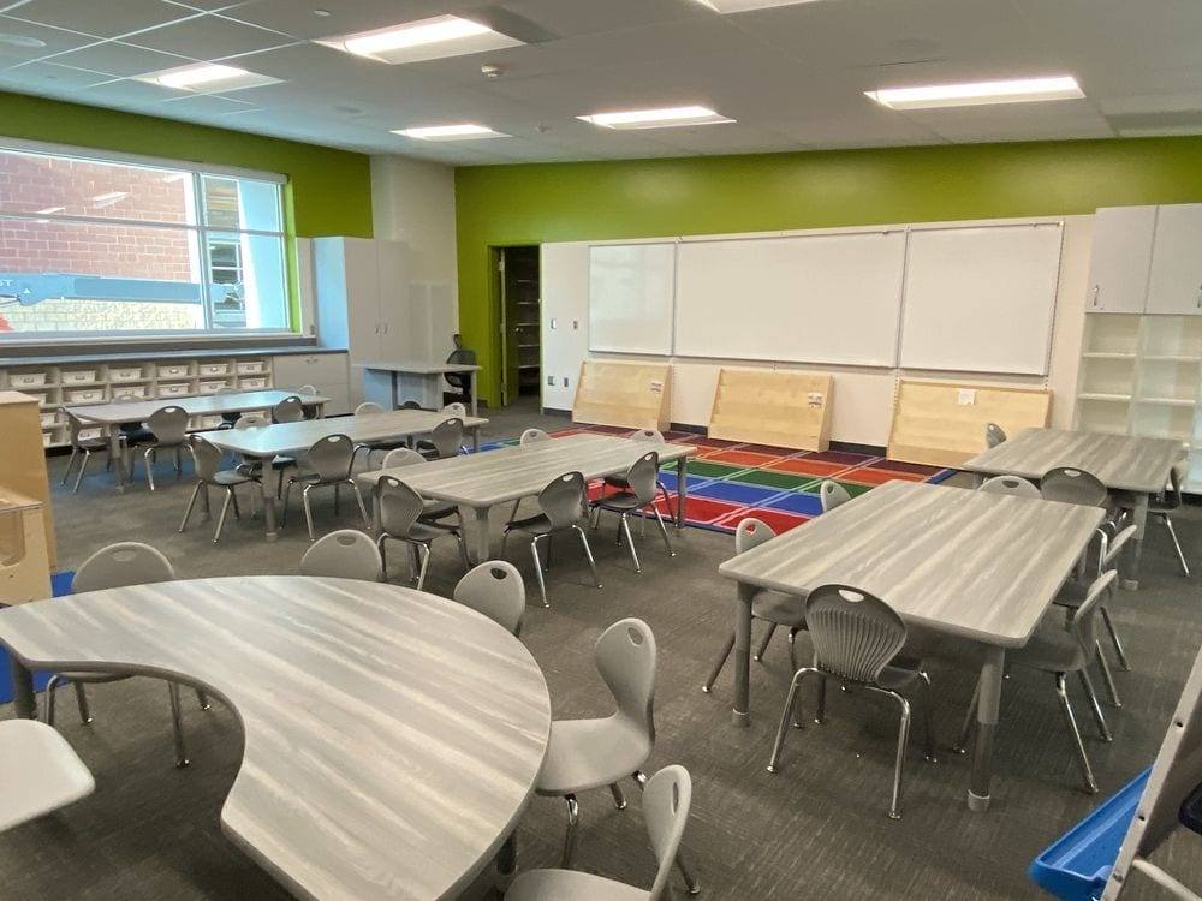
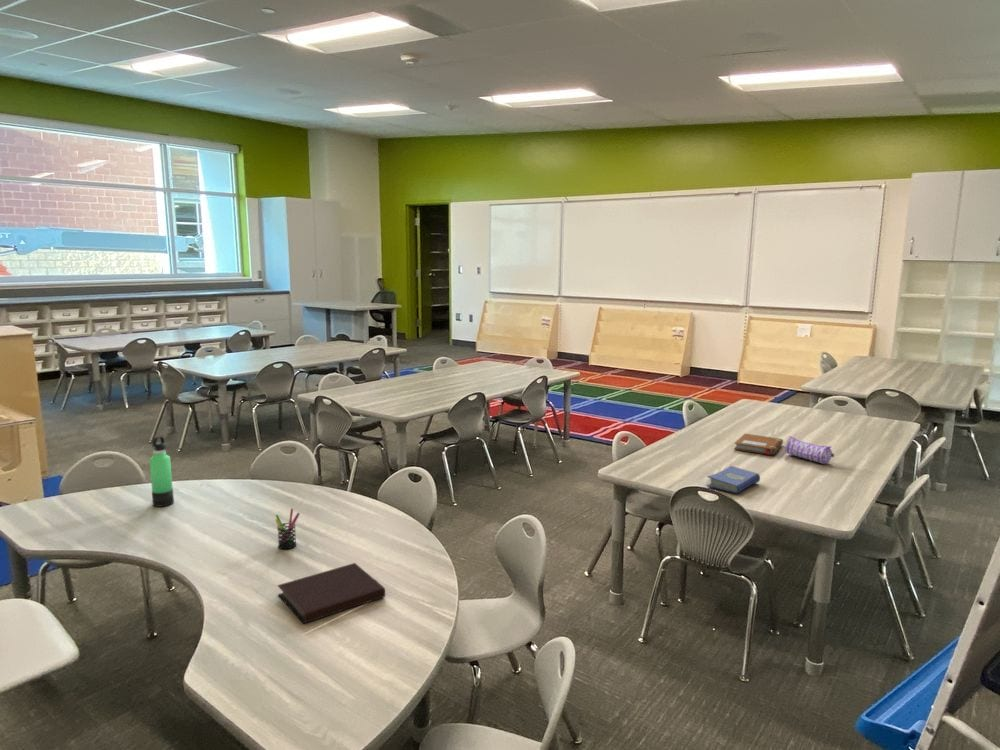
+ pen holder (285, 527)
+ pencil case (808, 450)
+ hardcover book (733, 479)
+ notebook (331, 591)
+ thermos bottle (160, 470)
+ notebook (758, 444)
